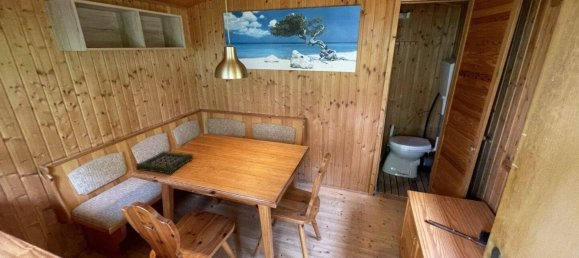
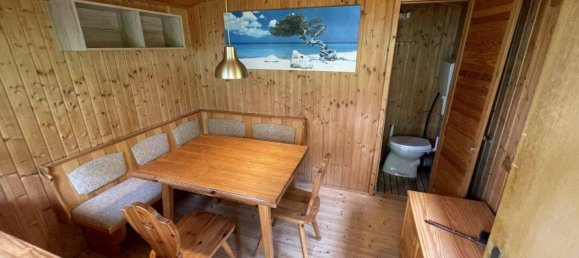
- plant pot (166, 161)
